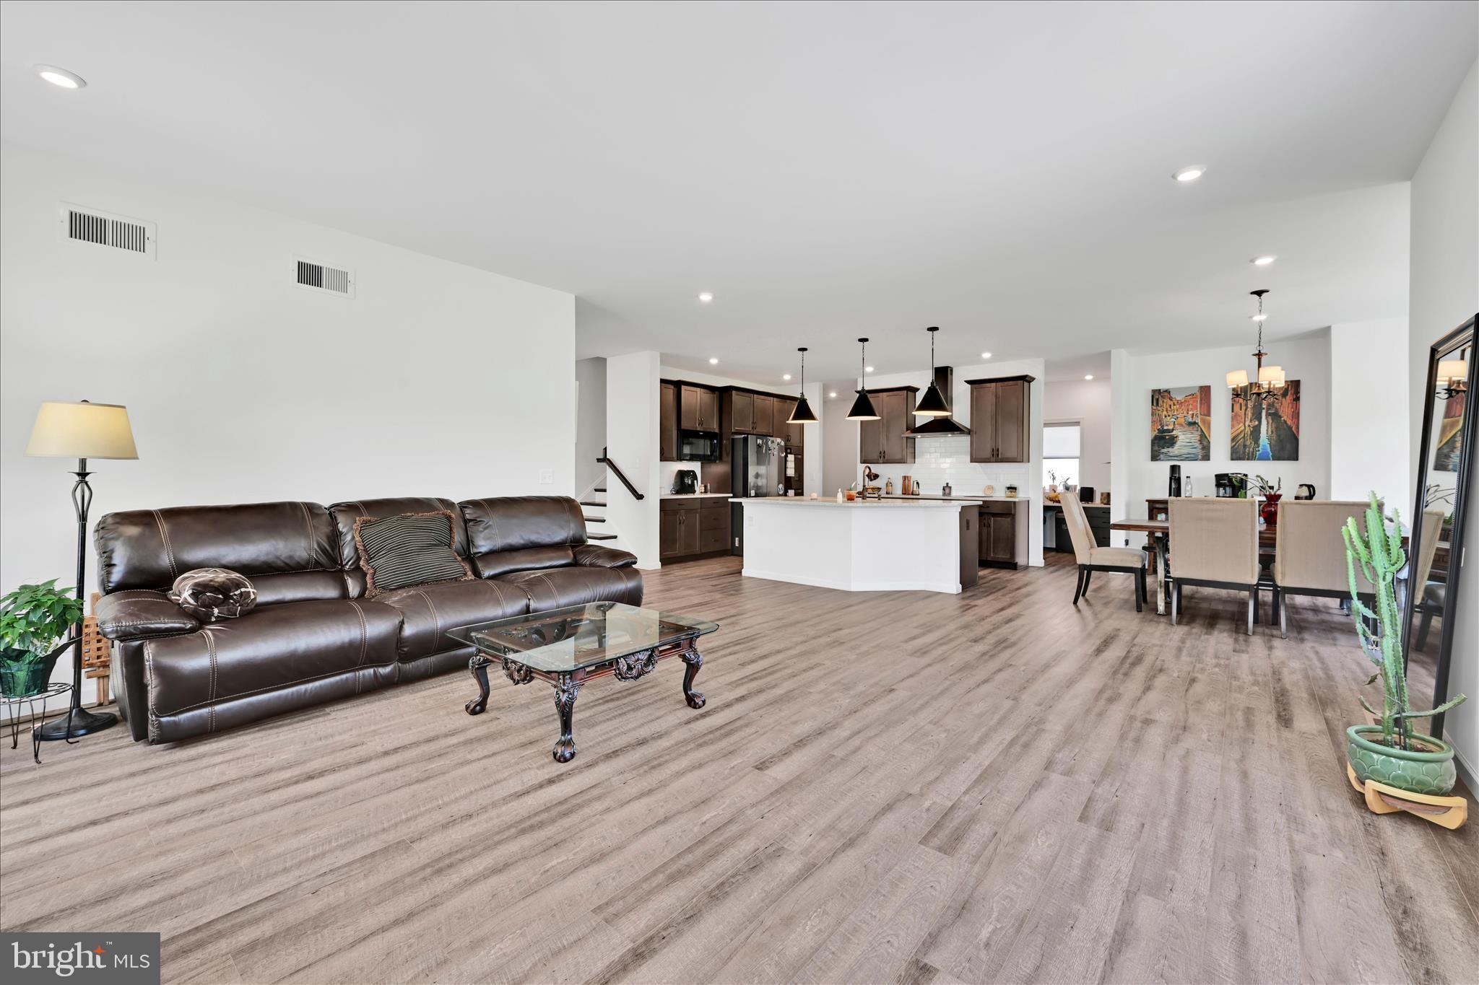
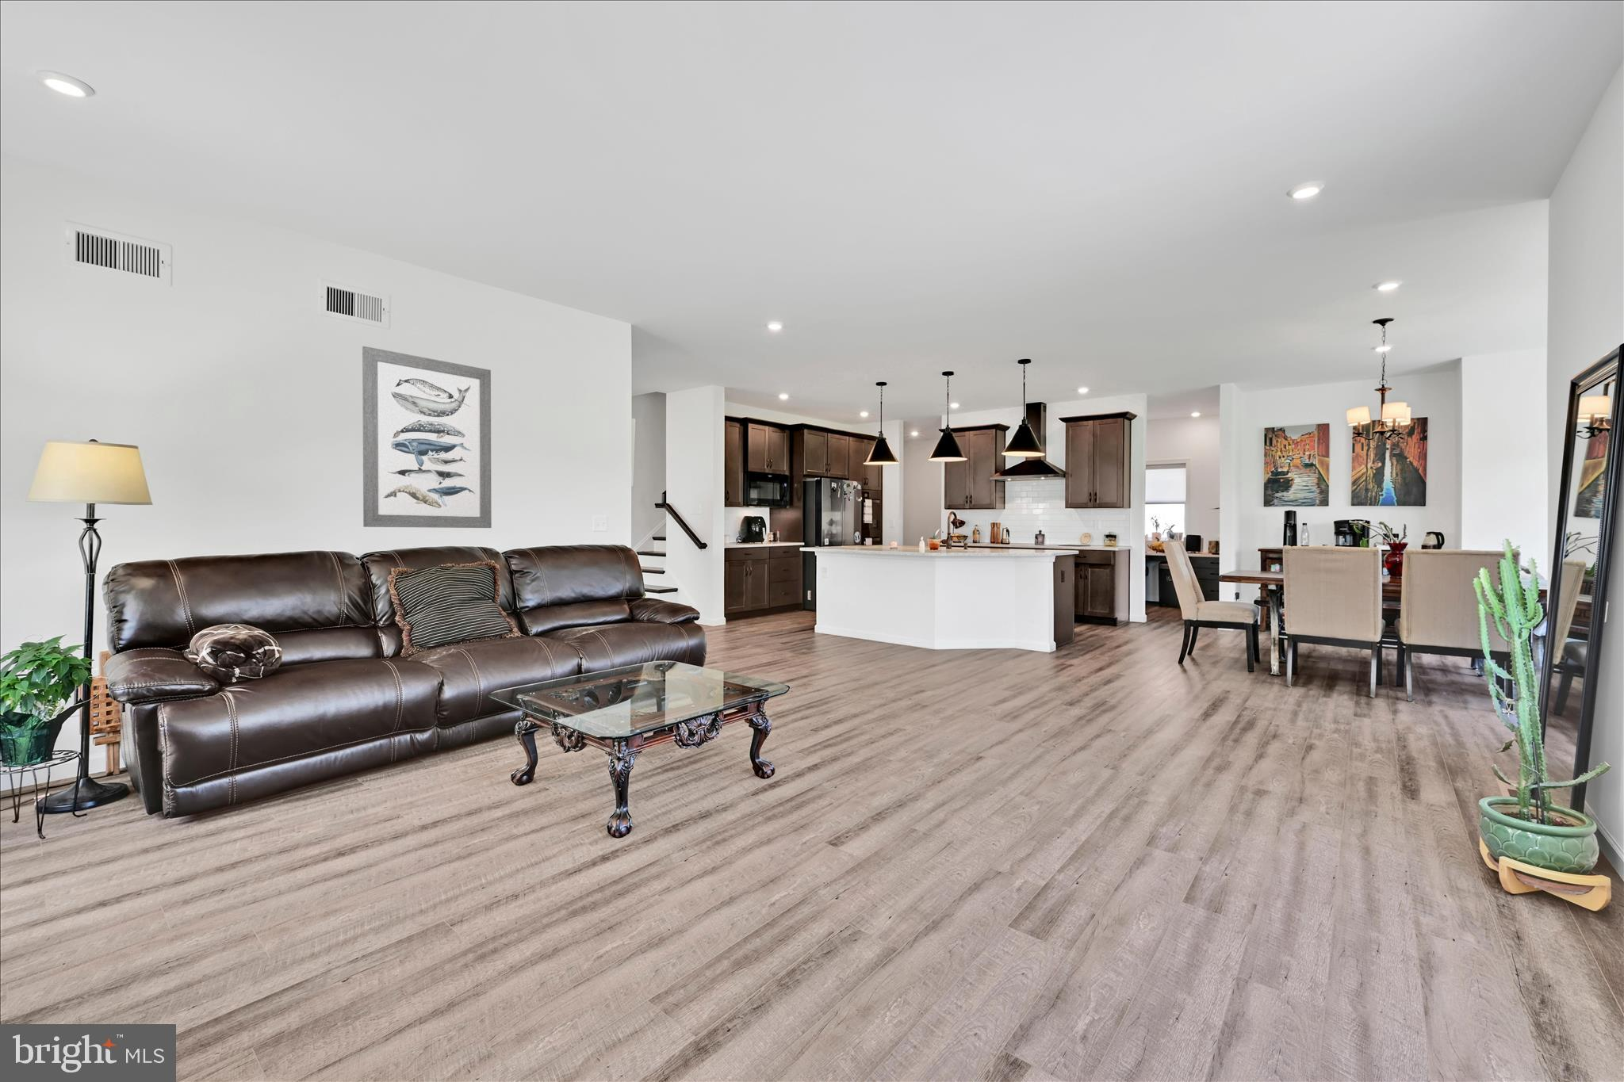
+ wall art (431, 443)
